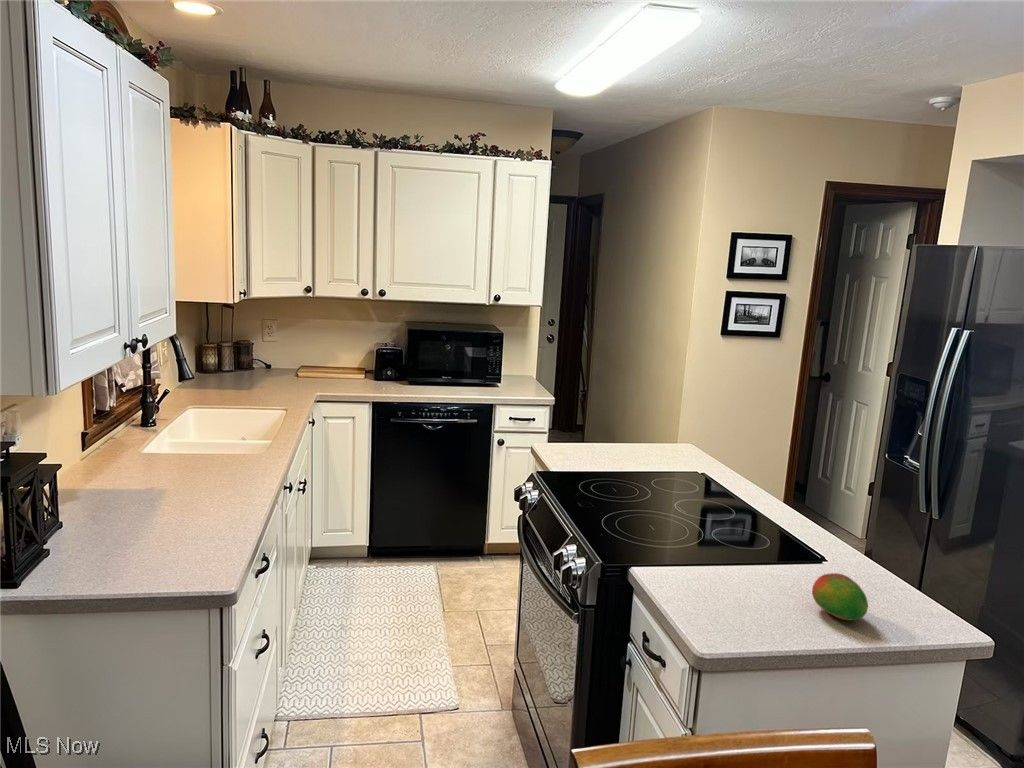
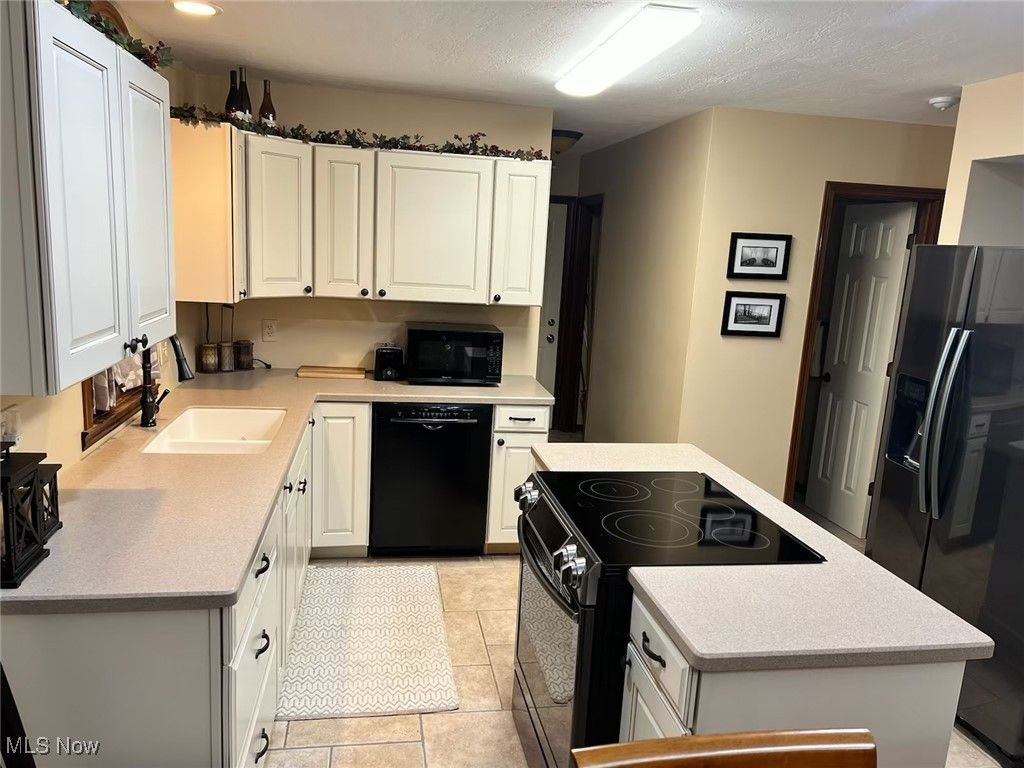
- fruit (841, 596)
